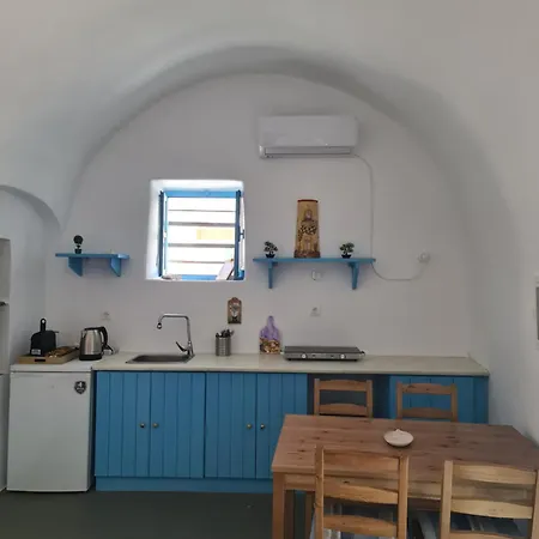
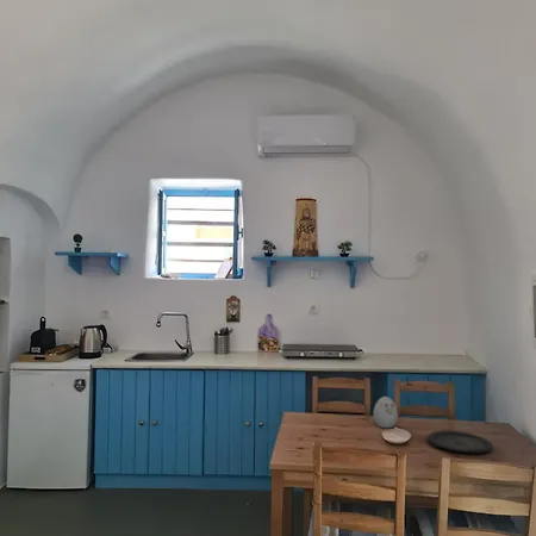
+ decorative egg (385, 411)
+ plate (459, 442)
